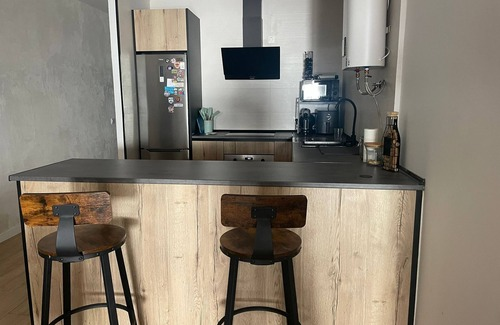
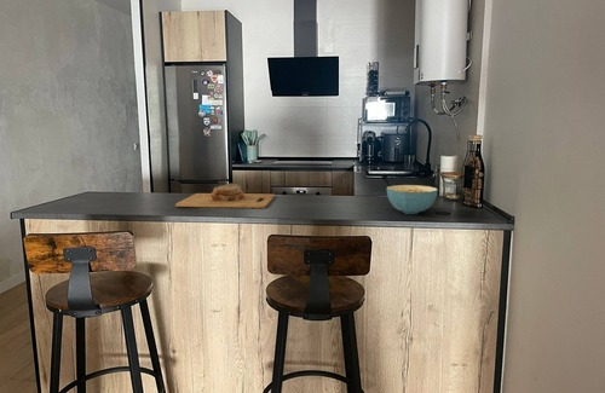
+ cereal bowl (410, 200)
+ cutting board (227, 192)
